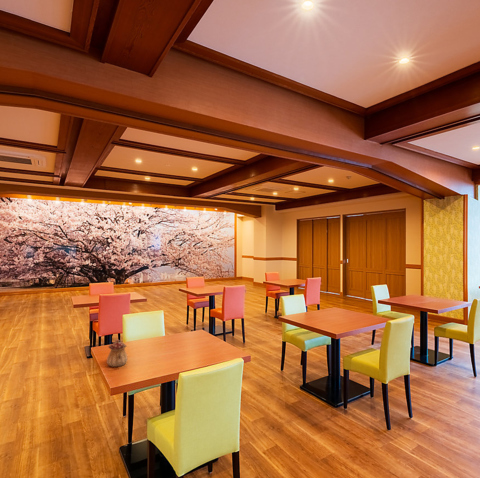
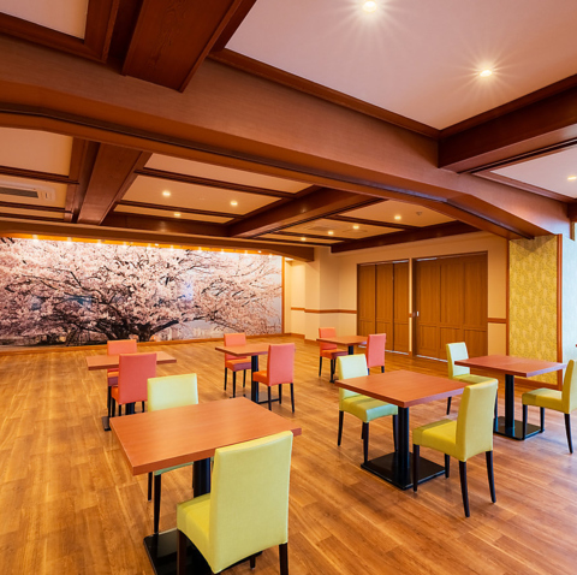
- teapot (117, 352)
